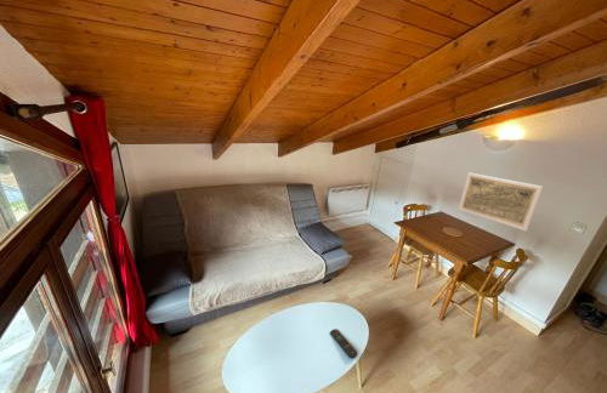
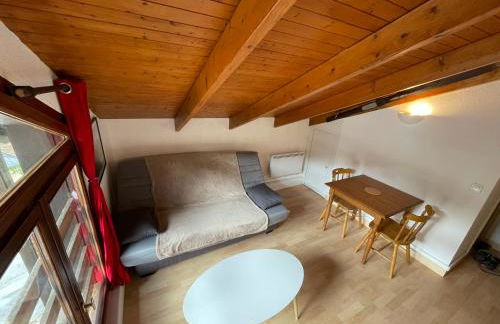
- remote control (342, 342)
- map (494, 199)
